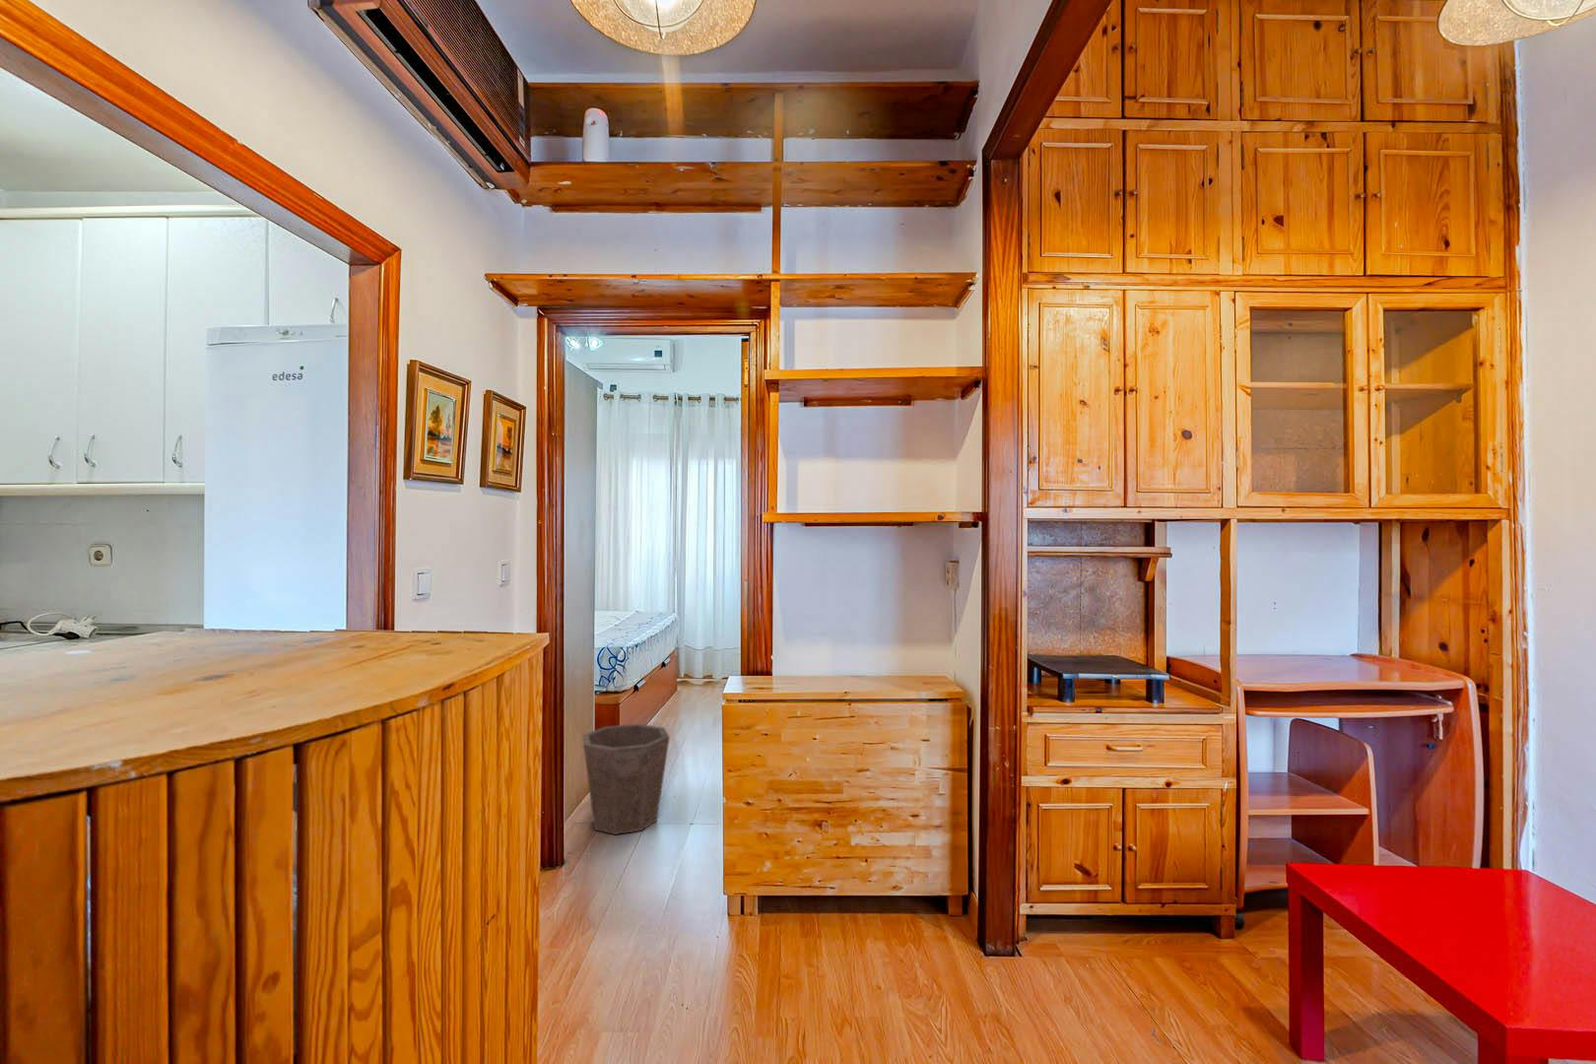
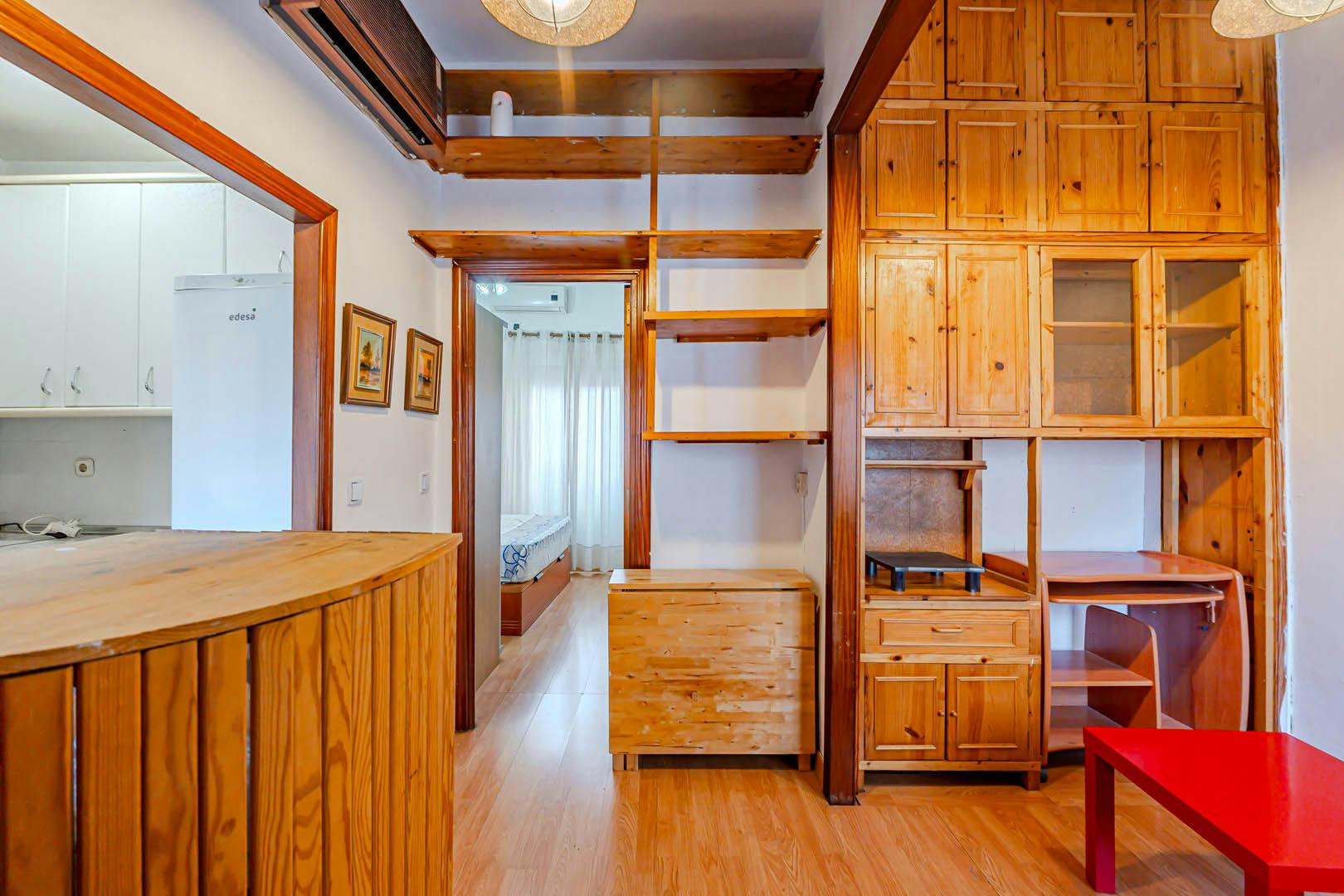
- waste bin (625, 778)
